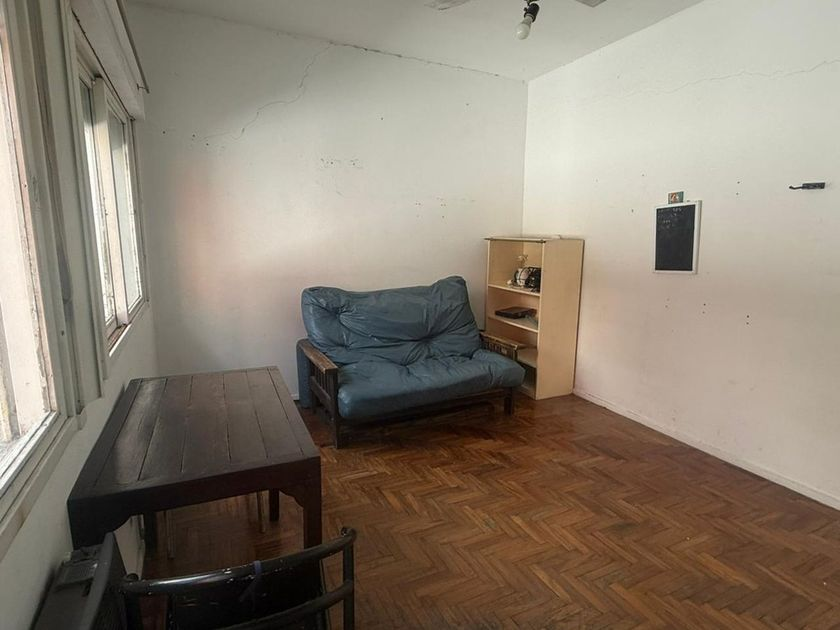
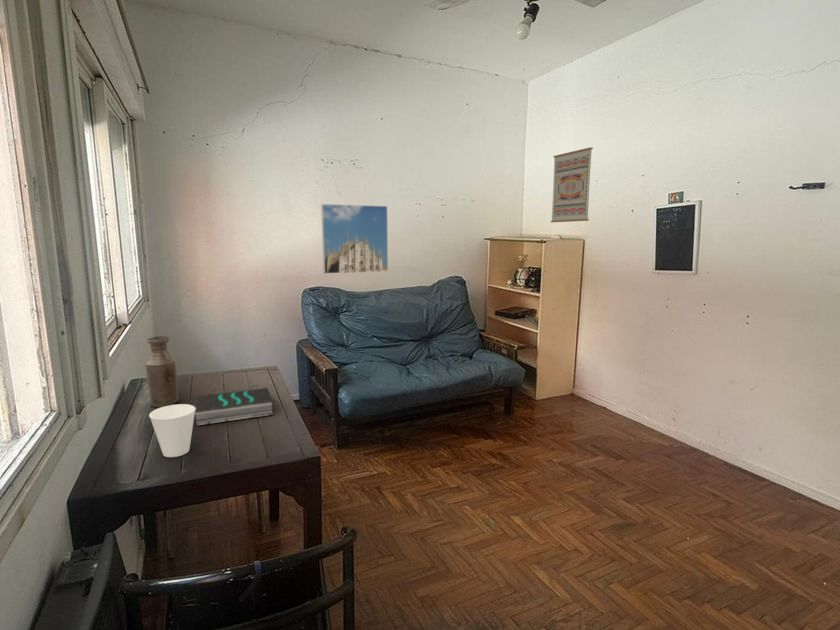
+ book (234, 405)
+ wall art (570, 187)
+ bottle (161, 370)
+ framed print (355, 239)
+ cup (174, 431)
